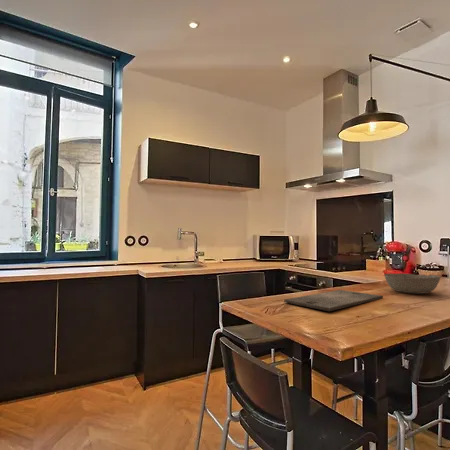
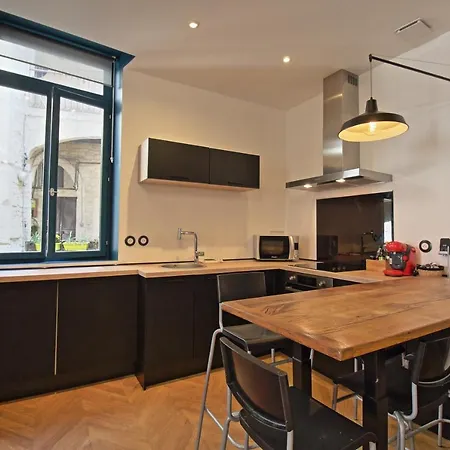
- bowl (411, 283)
- cutting board (335, 298)
